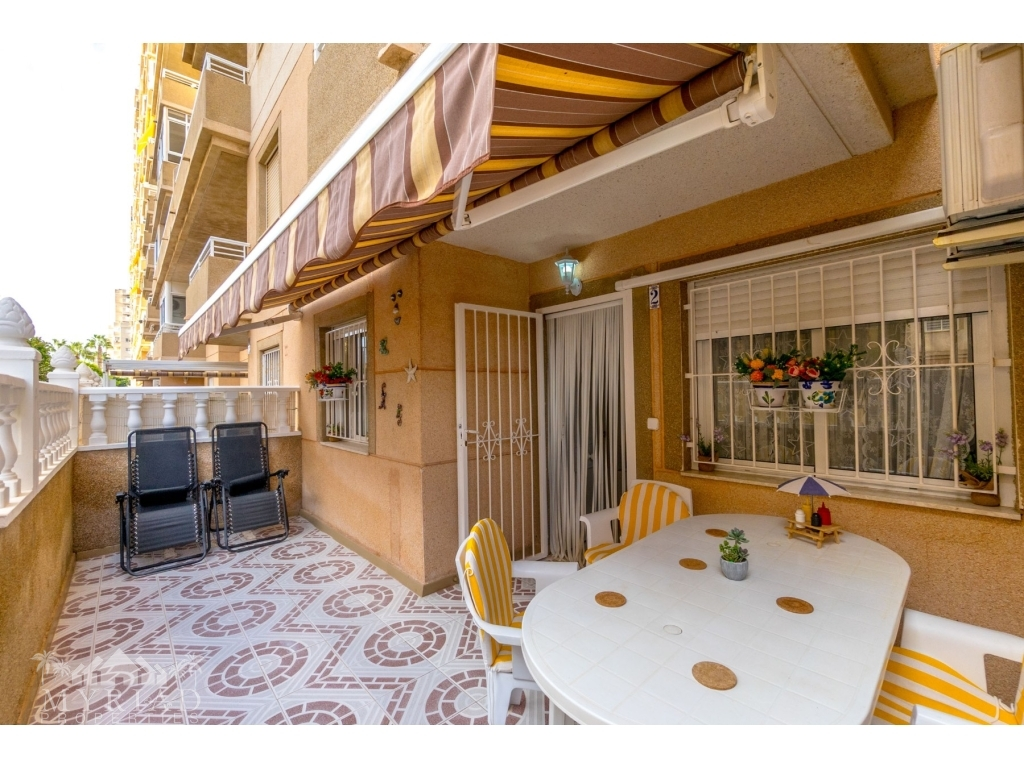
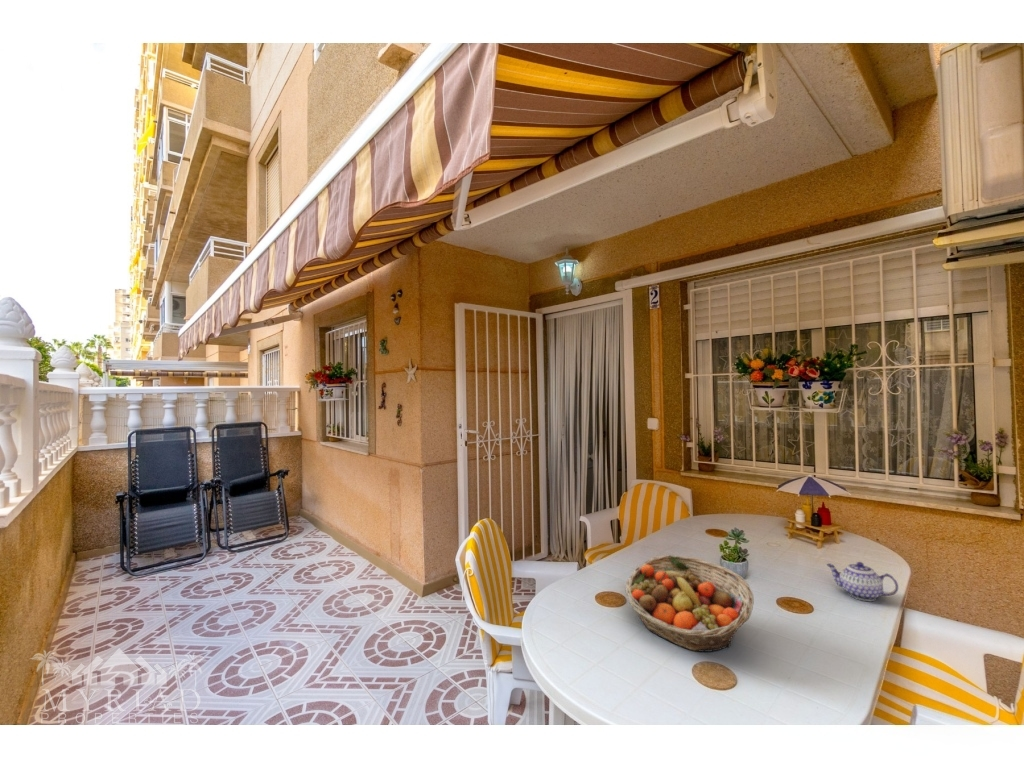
+ teapot (860, 579)
+ fruit basket (685, 599)
